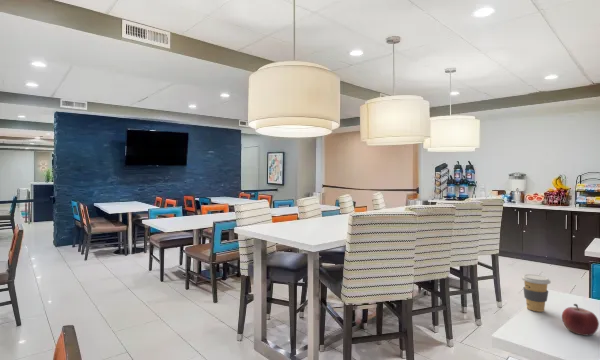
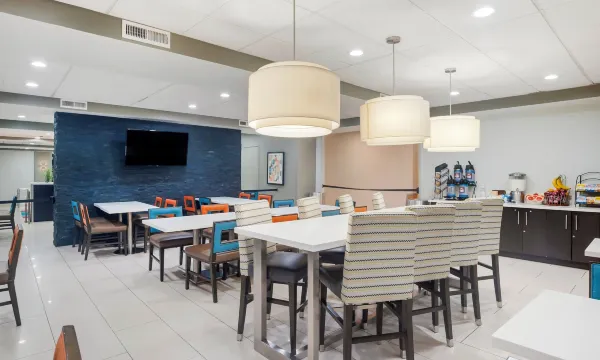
- coffee cup (535, 292)
- fruit (579, 317)
